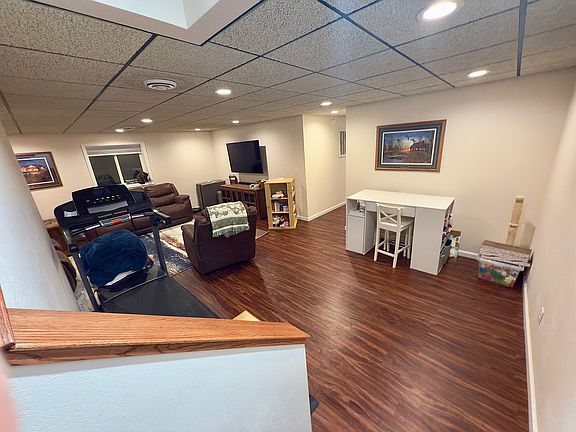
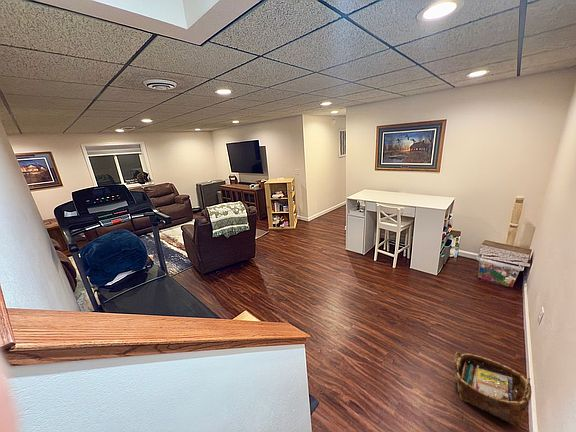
+ woven basket (488, 382)
